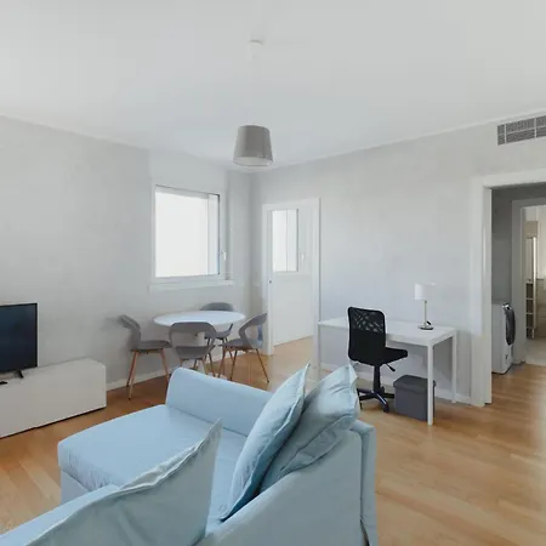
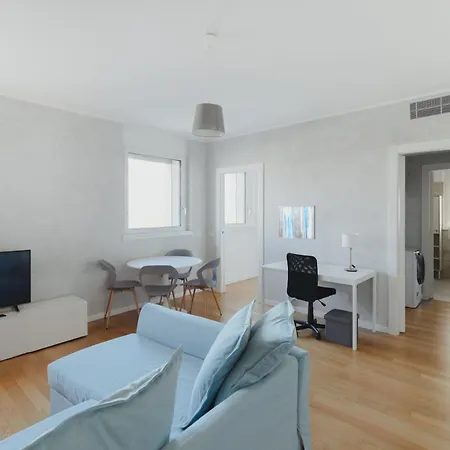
+ wall art (296, 222)
